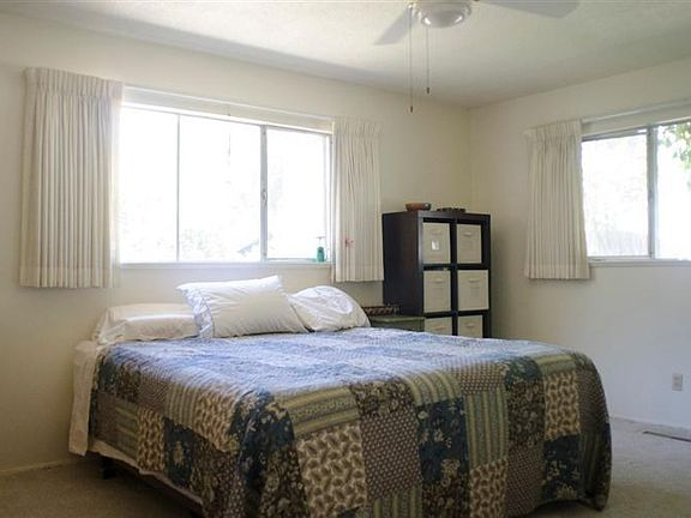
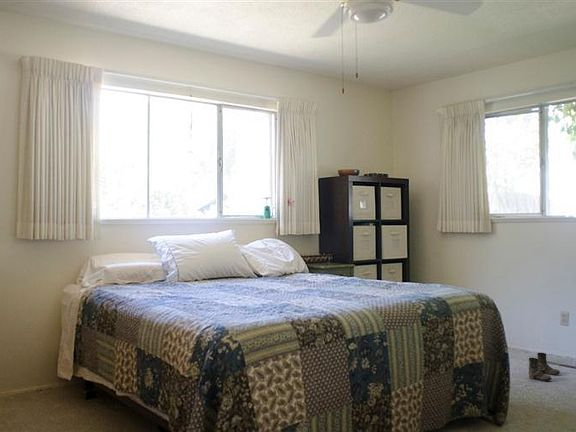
+ boots (544, 366)
